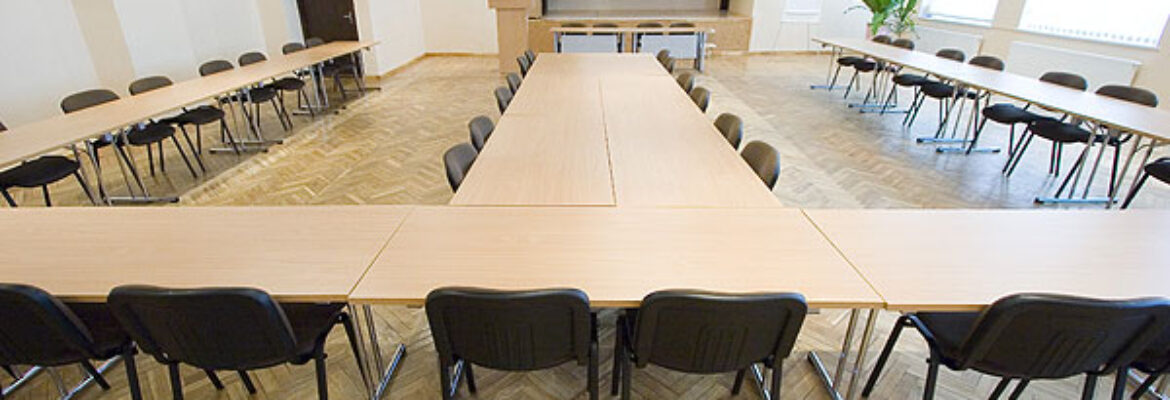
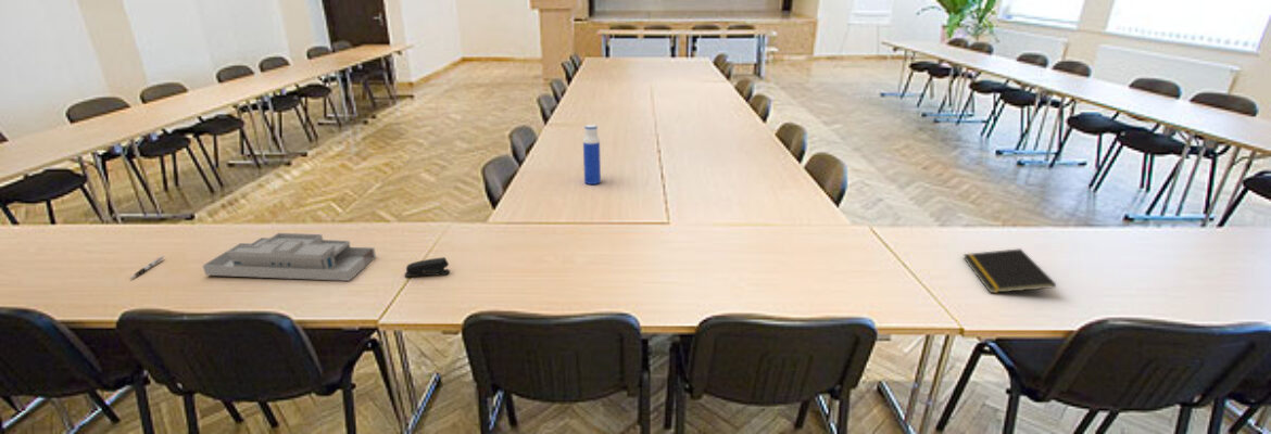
+ pen (147, 267)
+ desk organizer (290, 253)
+ water bottle (591, 154)
+ stapler (426, 266)
+ notepad (1006, 269)
